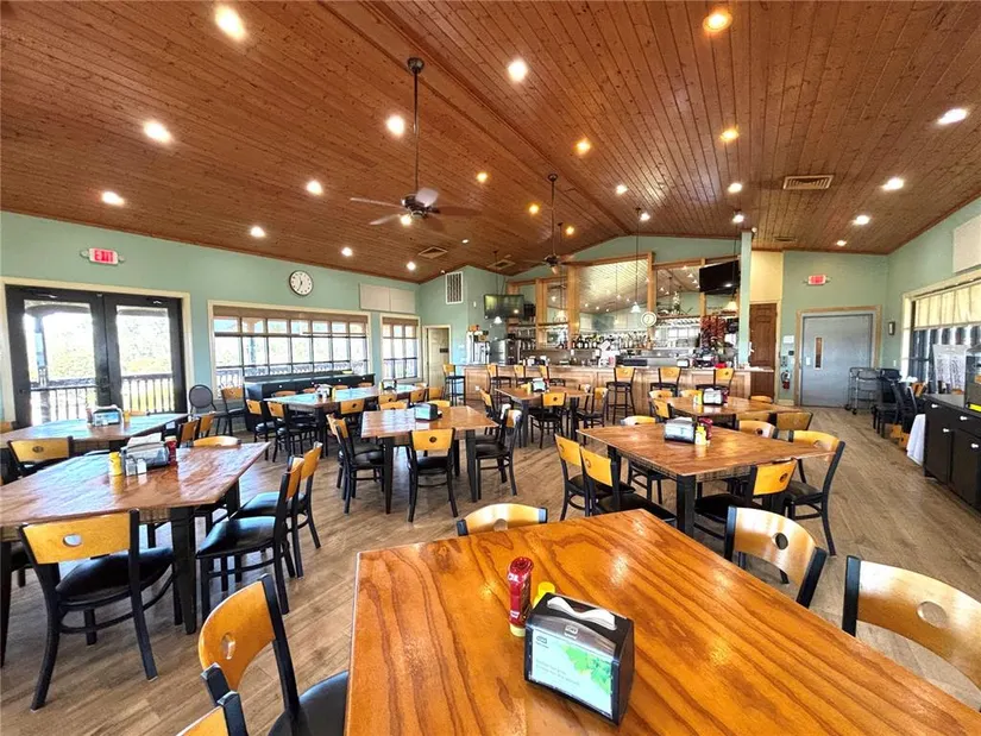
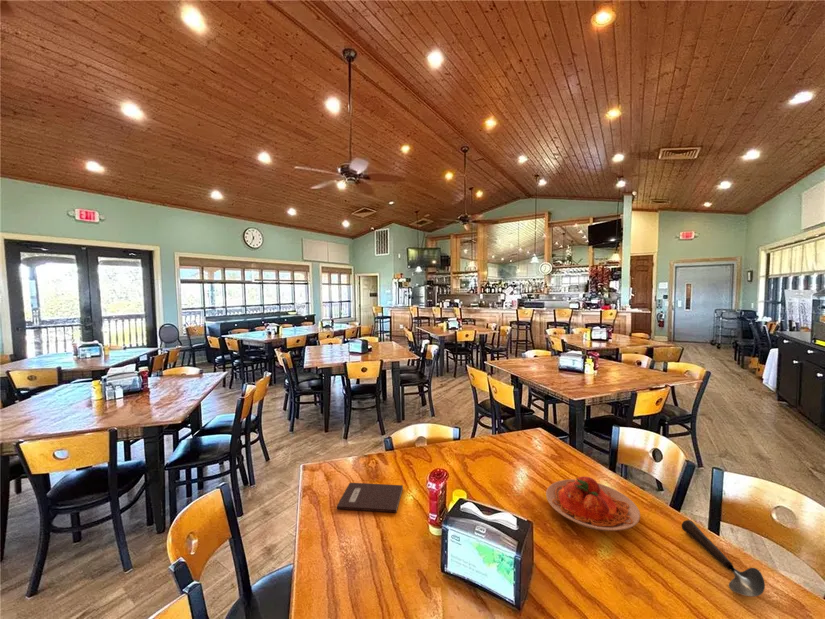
+ spoon (717, 554)
+ notebook (371, 496)
+ plate (590, 497)
